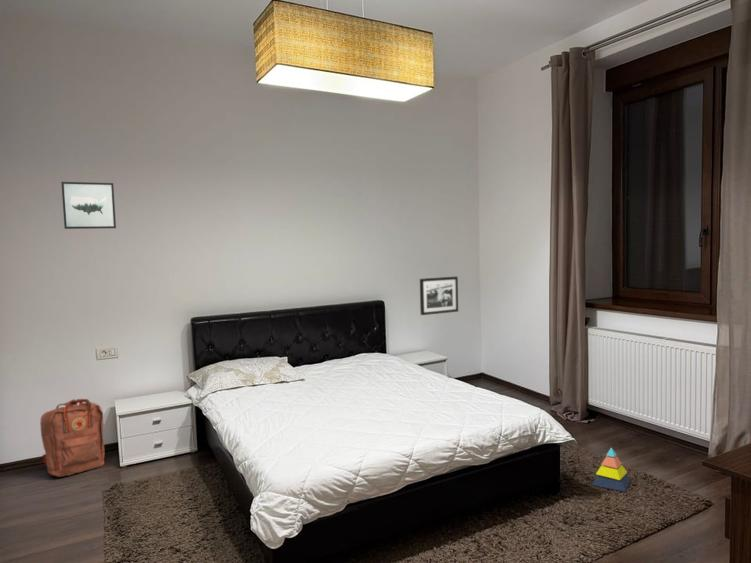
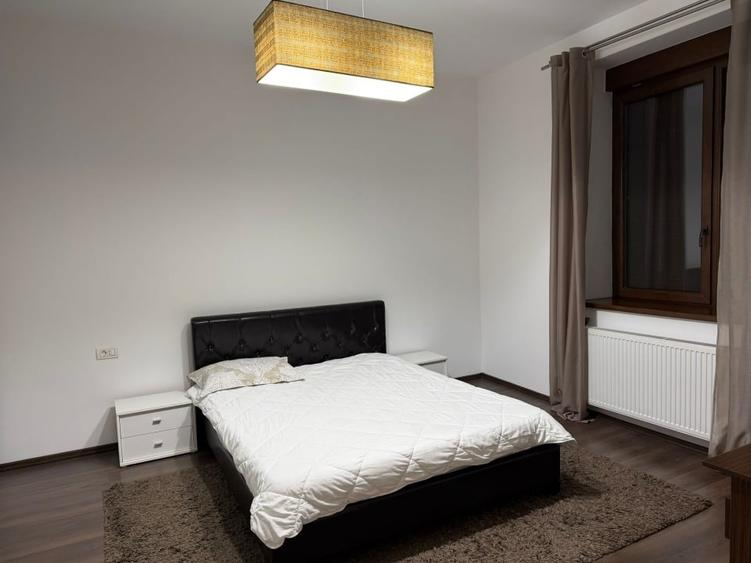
- stacking toy (611, 464)
- wall art (89, 205)
- backpack (73, 434)
- picture frame (439, 295)
